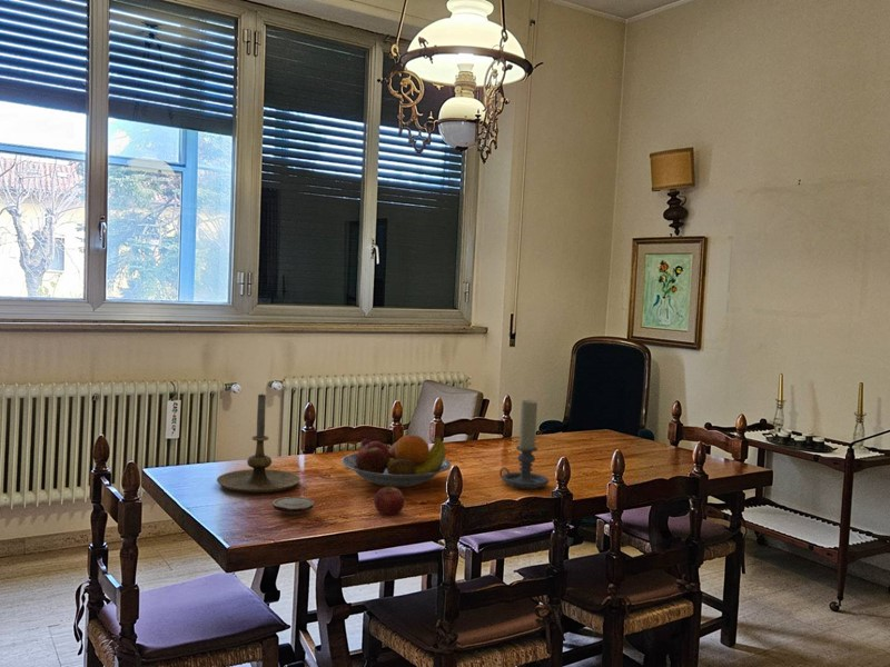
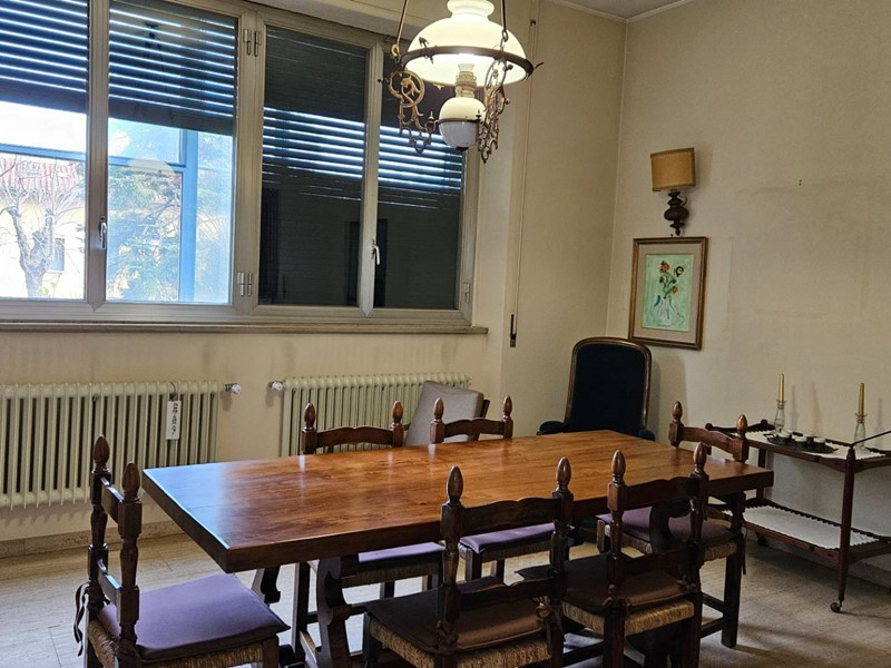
- candle holder (523, 441)
- wood slice (293, 506)
- apple (389, 498)
- fruit bowl (396, 457)
- candle holder (260, 439)
